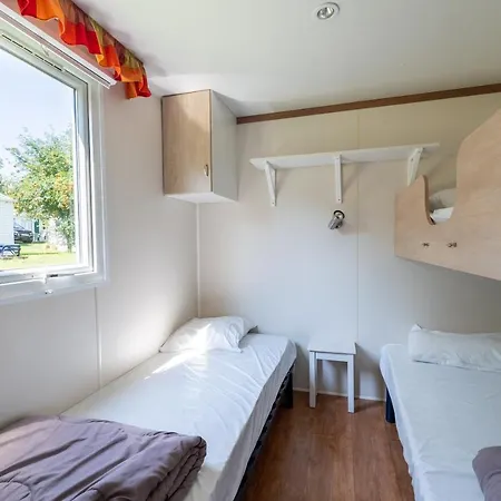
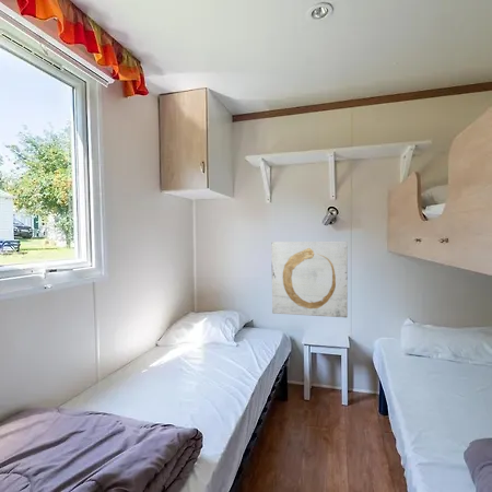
+ wall art (308, 278)
